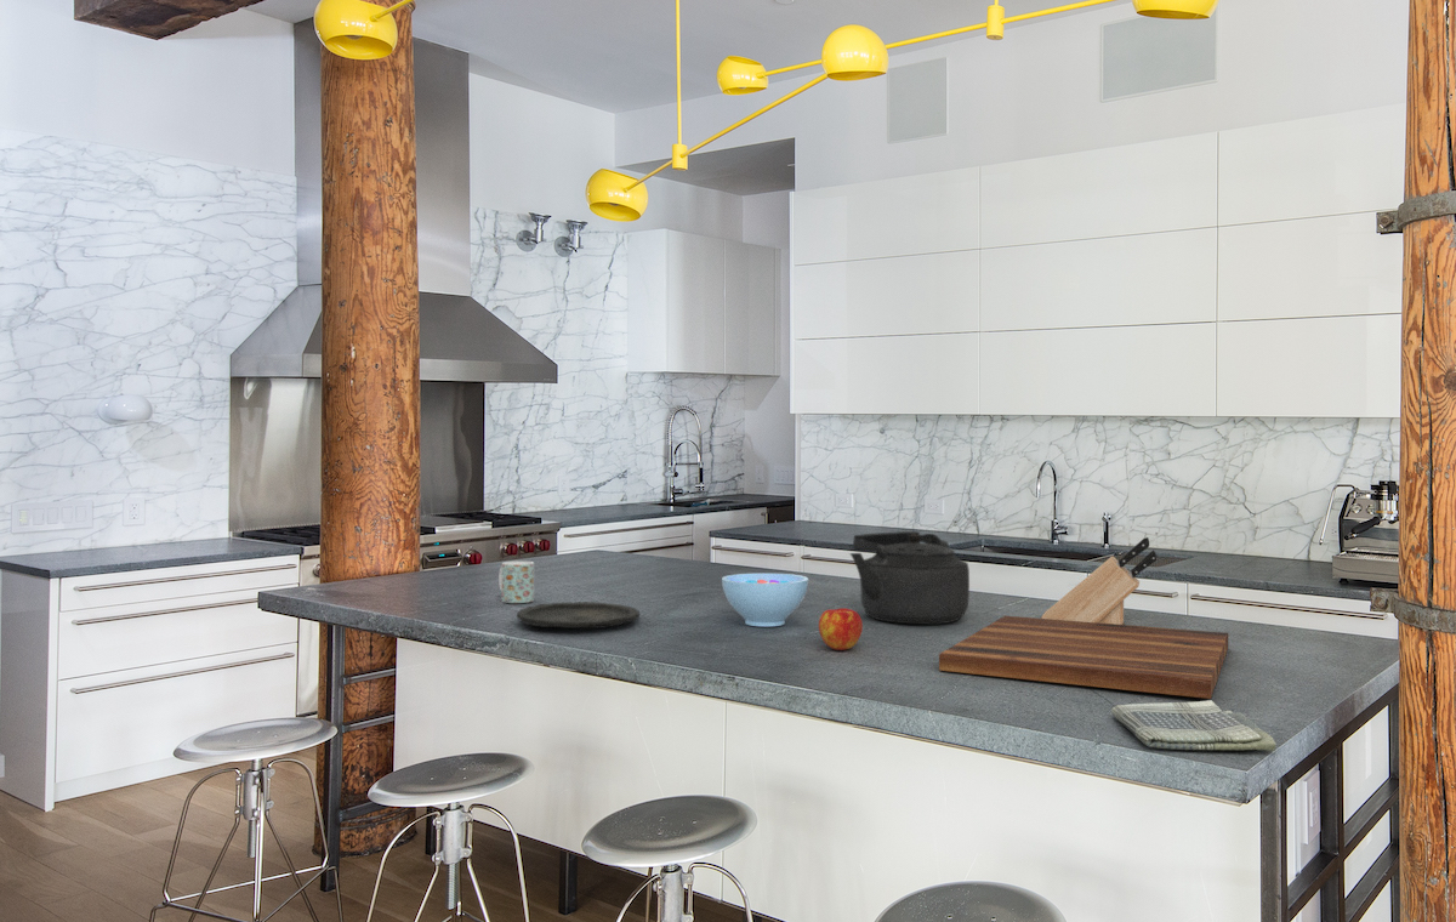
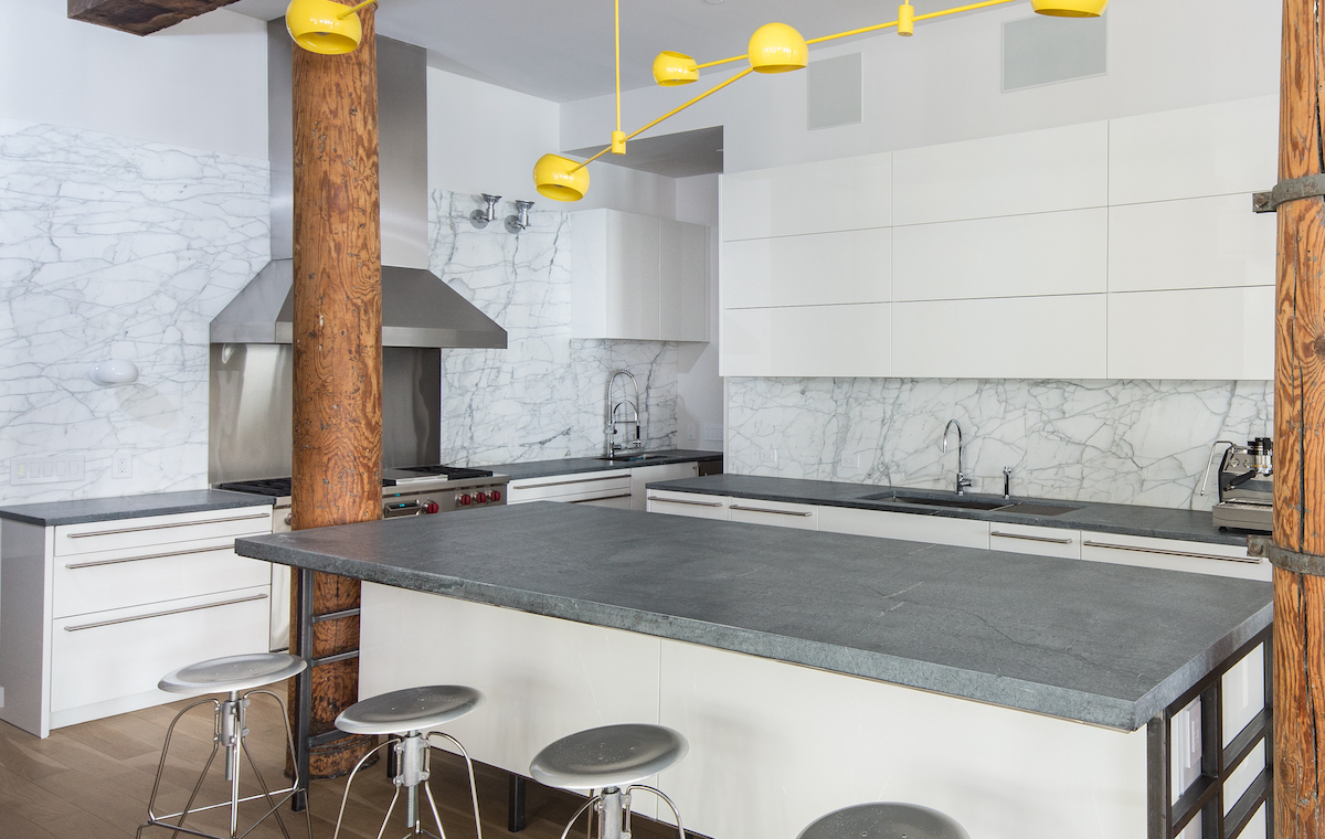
- bowl (764, 601)
- kettle (910, 575)
- cutting board (1091, 650)
- plate (578, 616)
- knife block (1098, 577)
- mug (513, 581)
- apple (840, 628)
- dish towel (1190, 723)
